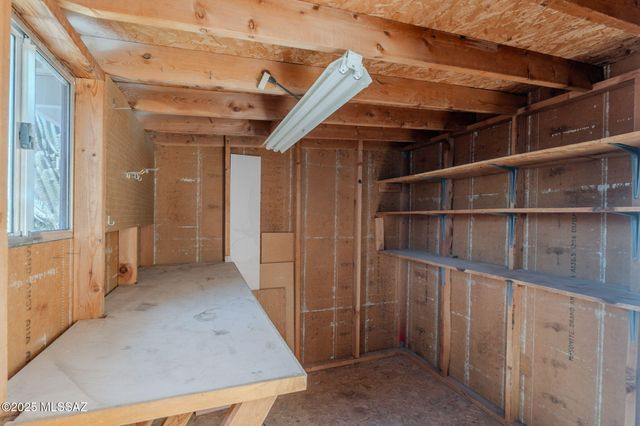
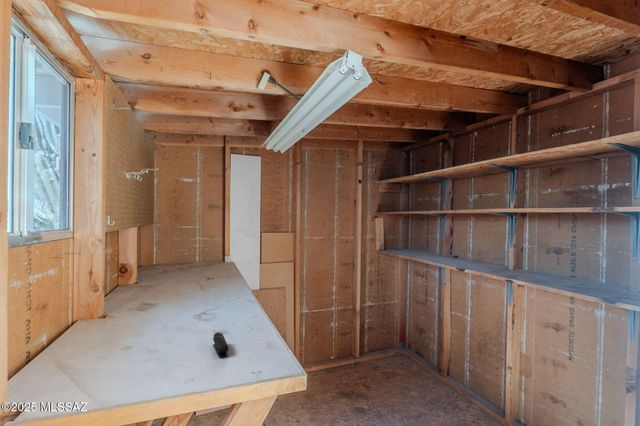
+ stapler (220, 344)
